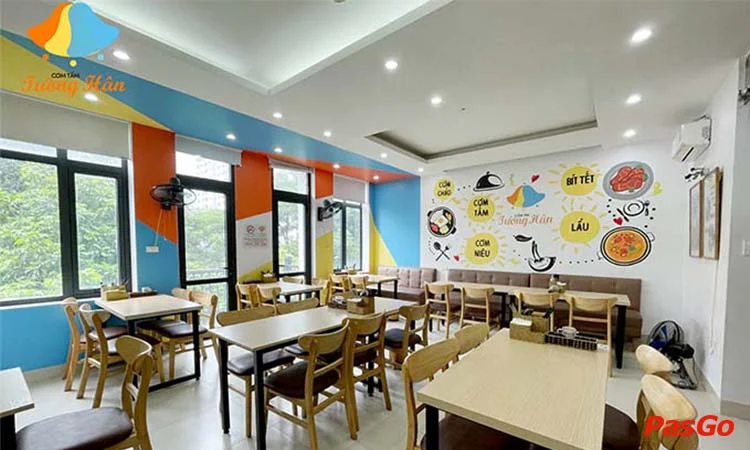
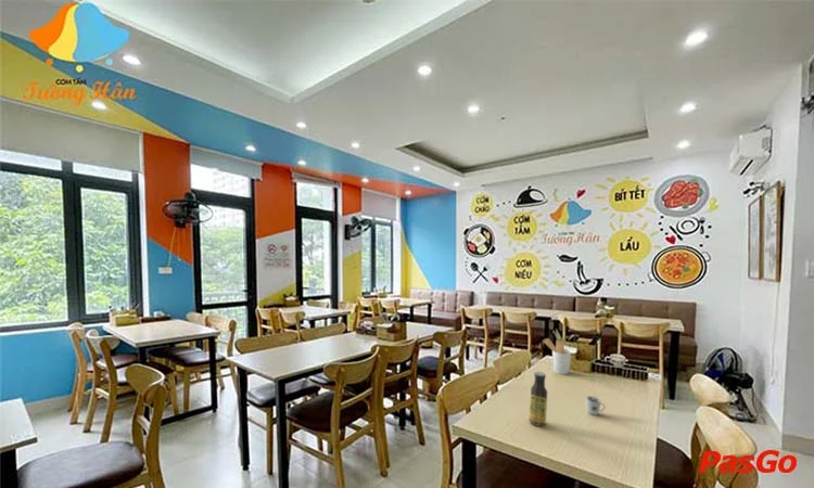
+ sauce bottle (537, 398)
+ utensil holder (556, 355)
+ cup (595, 401)
